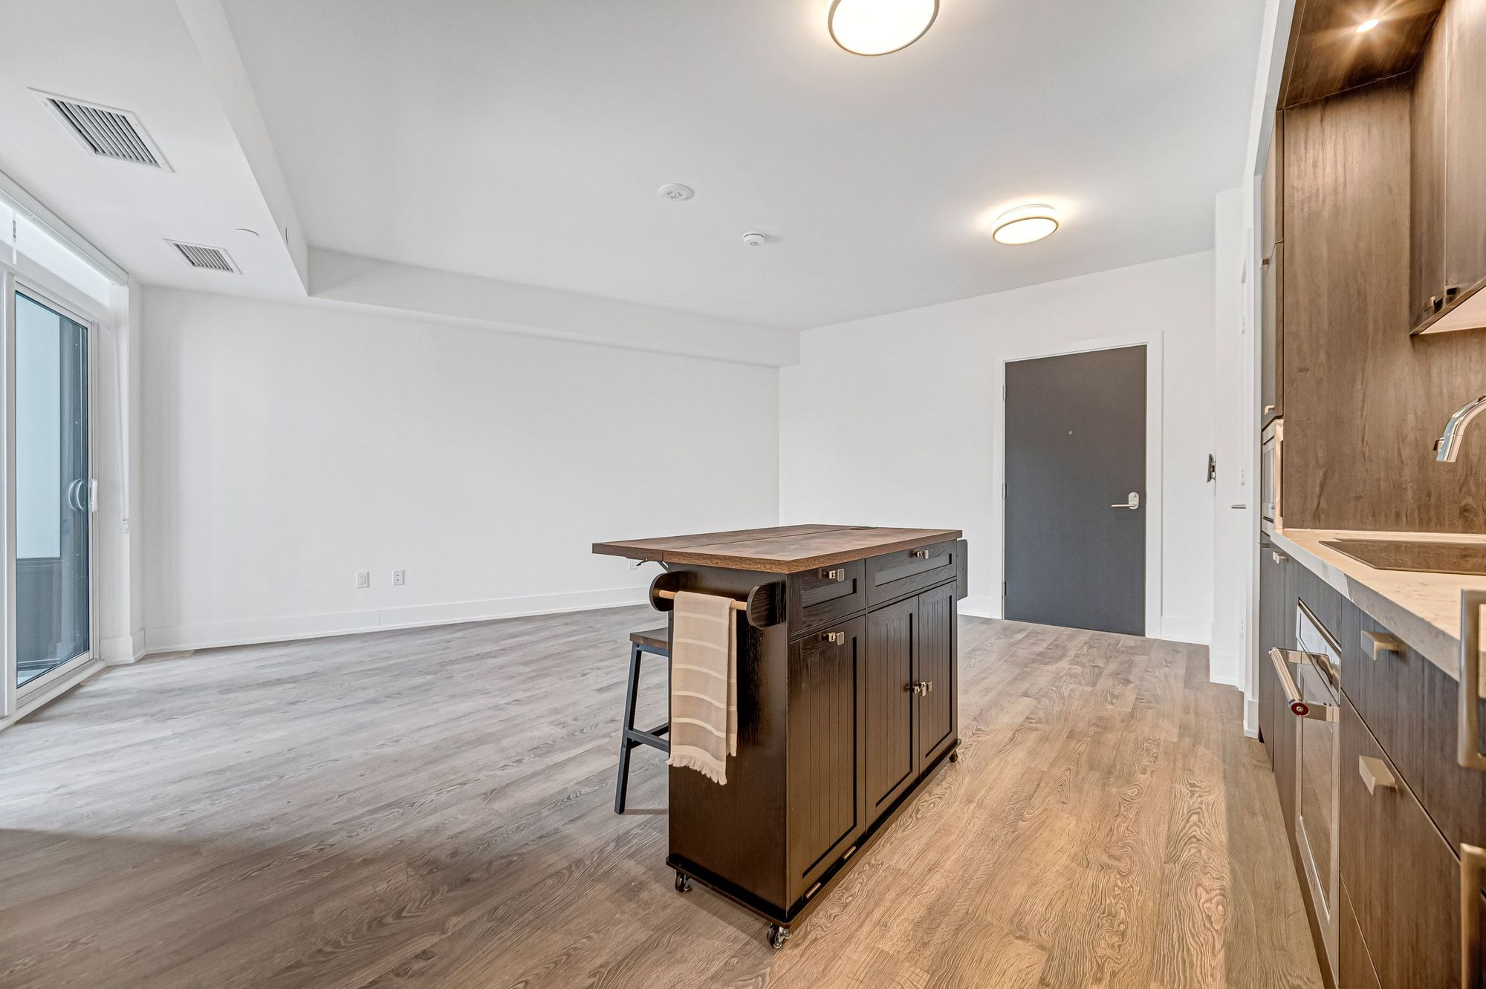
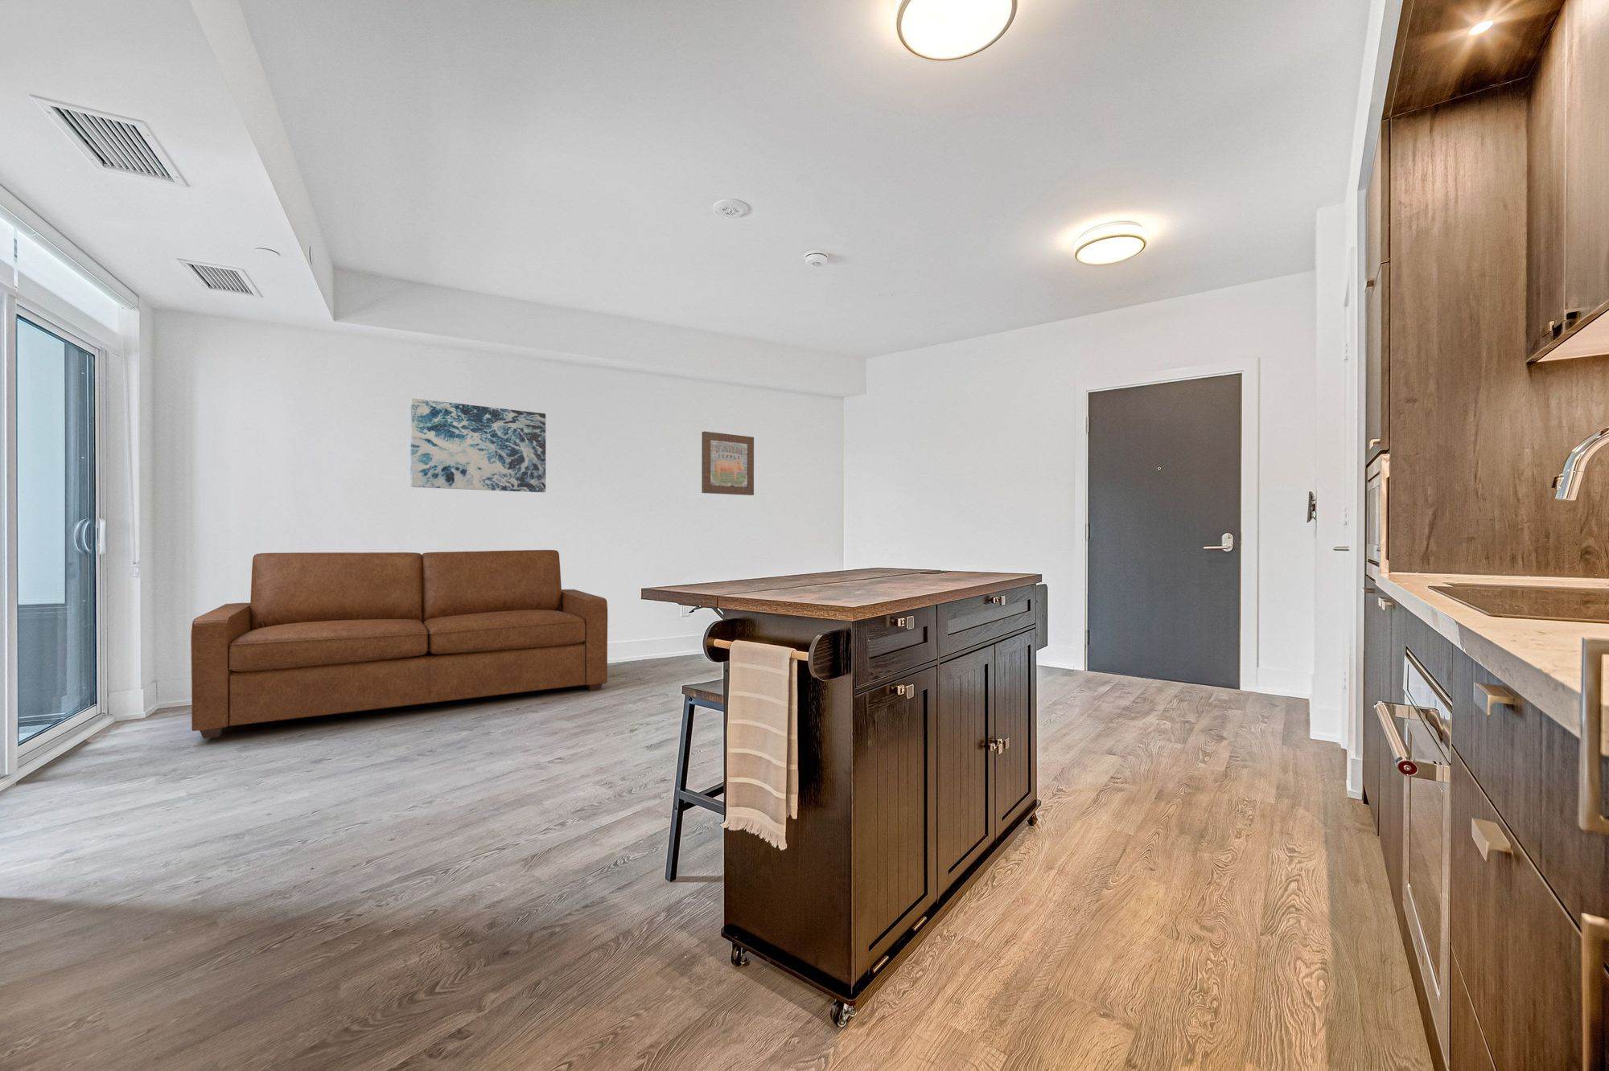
+ wall art (482, 448)
+ wall art (728, 464)
+ sofa (424, 624)
